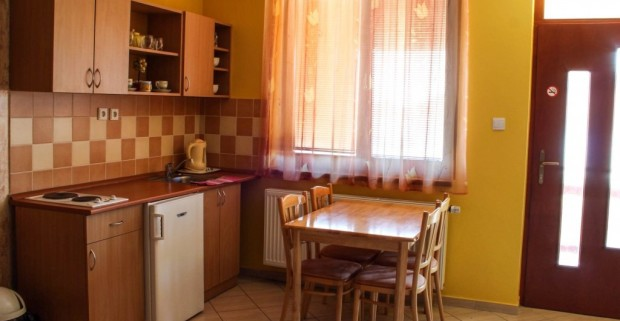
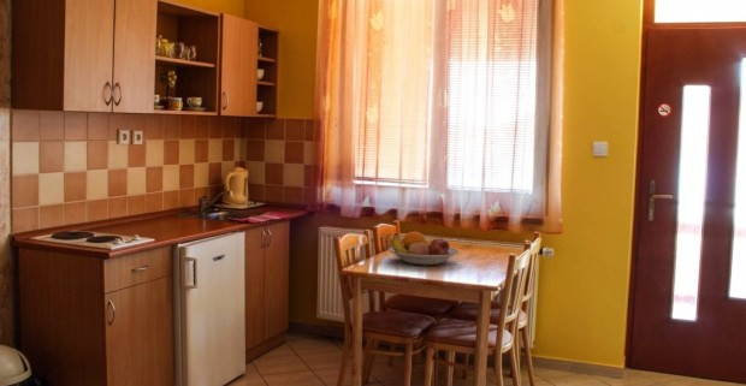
+ fruit bowl (422, 247)
